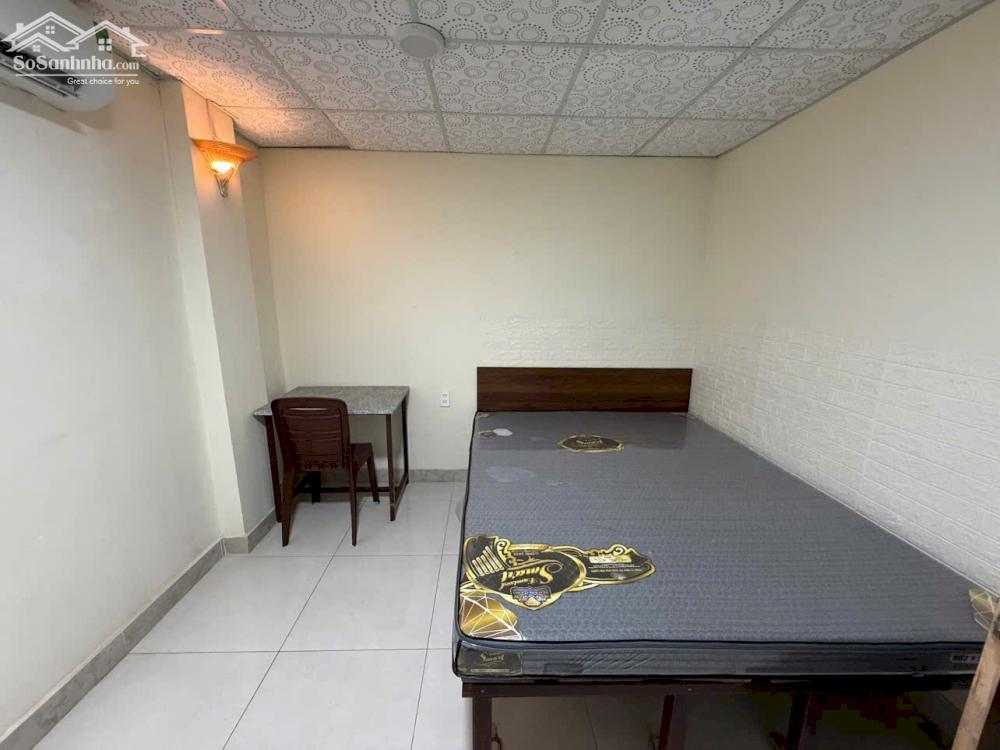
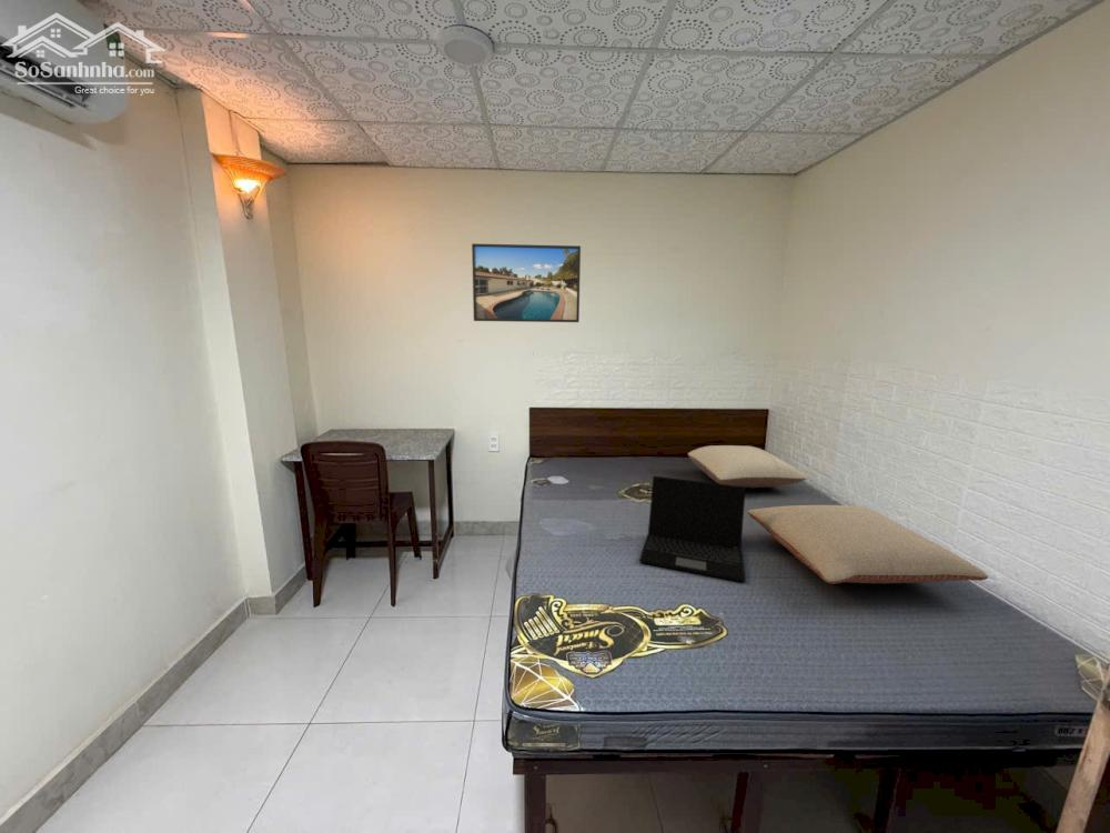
+ laptop (694, 523)
+ pillow (741, 465)
+ pillow (849, 539)
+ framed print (526, 283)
